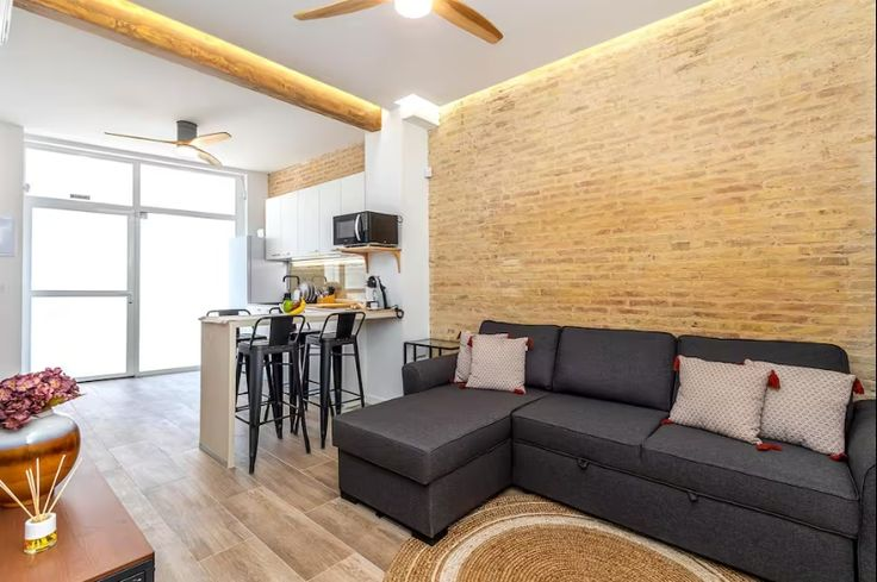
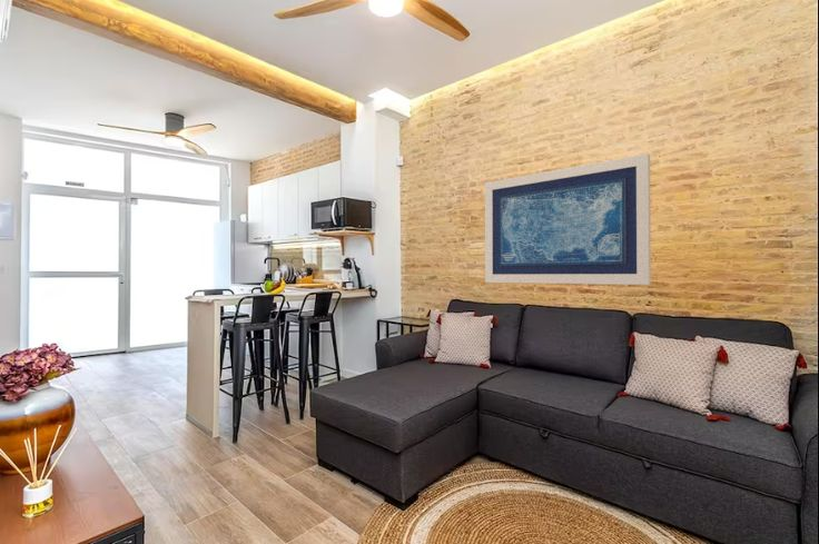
+ wall art (556, 227)
